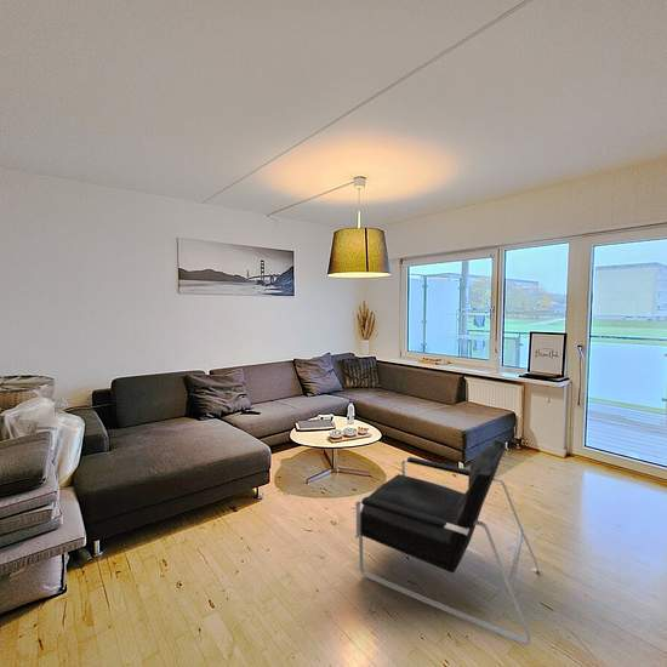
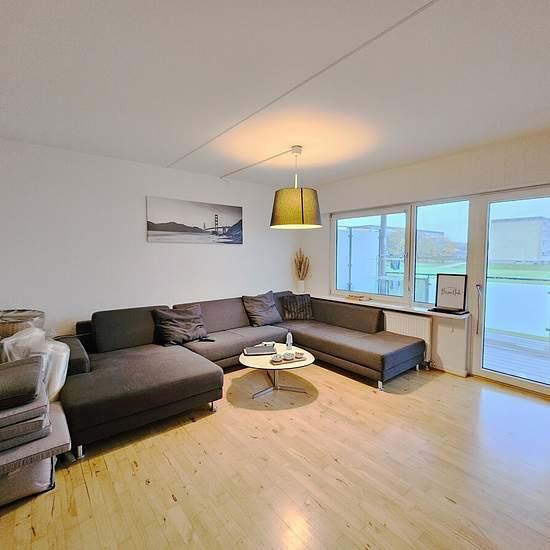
- armchair (445, 508)
